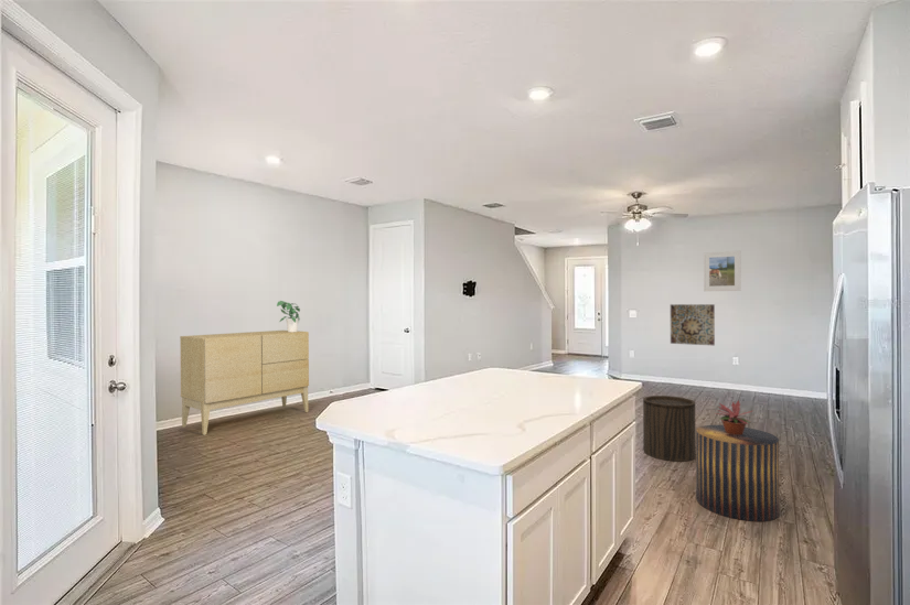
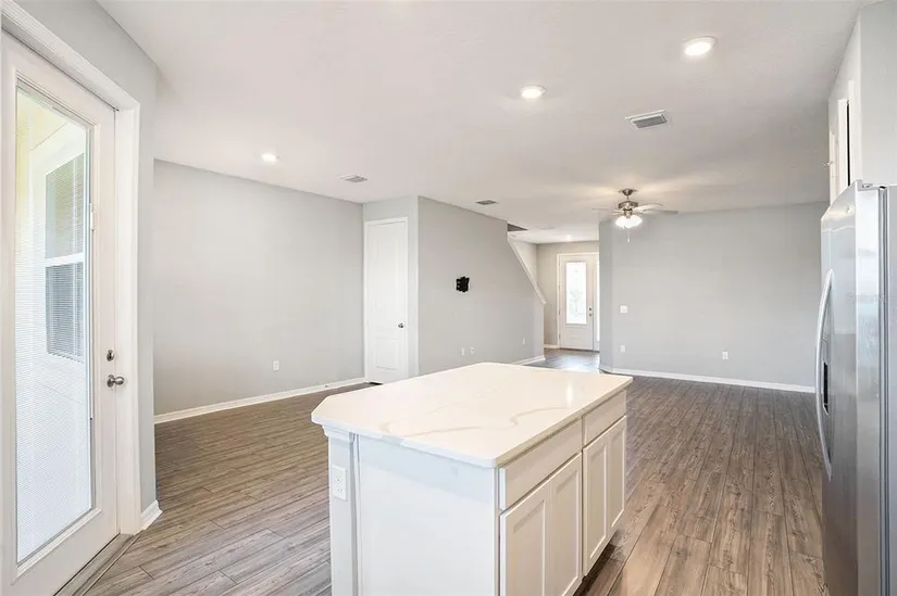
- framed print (721, 271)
- stool (668, 426)
- potted plant (734, 415)
- wall art (692, 324)
- potted plant (289, 315)
- sideboard (248, 376)
- stool (736, 469)
